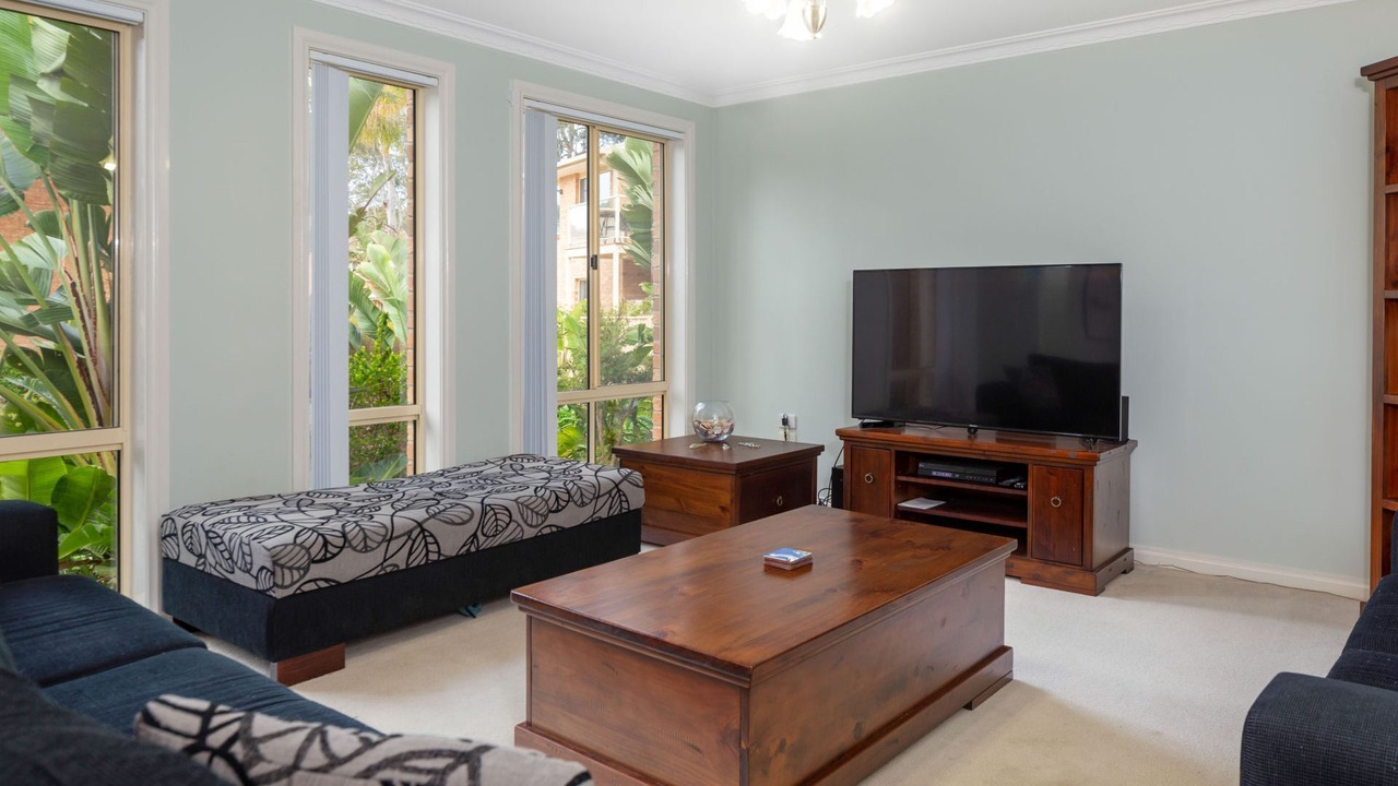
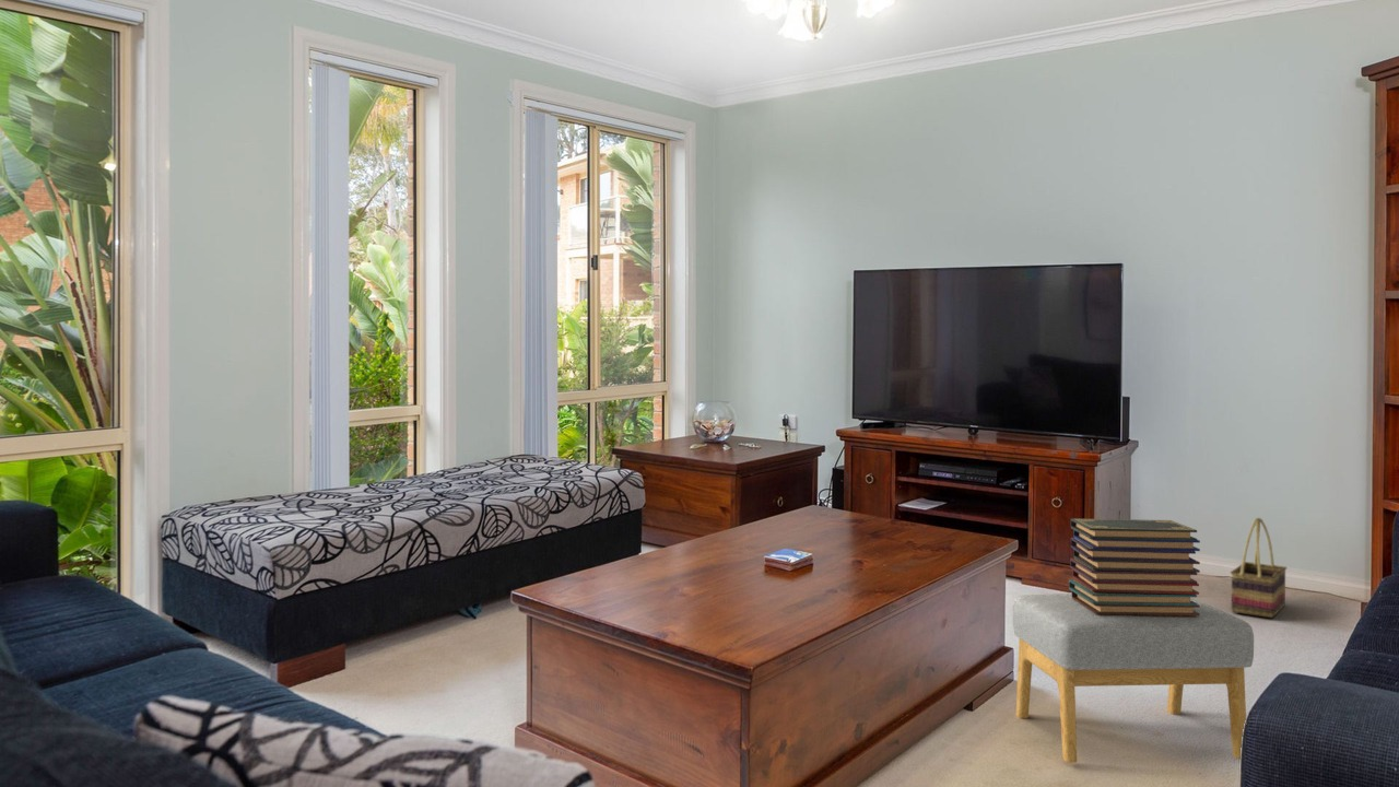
+ basket (1258, 563)
+ book stack (1131, 565)
+ footstool (1126, 669)
